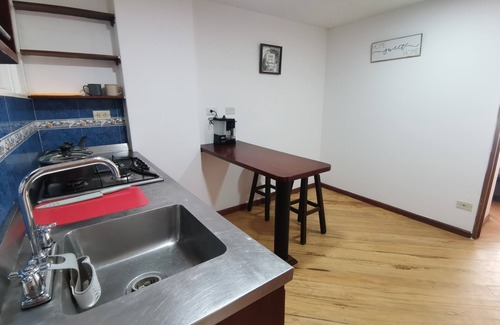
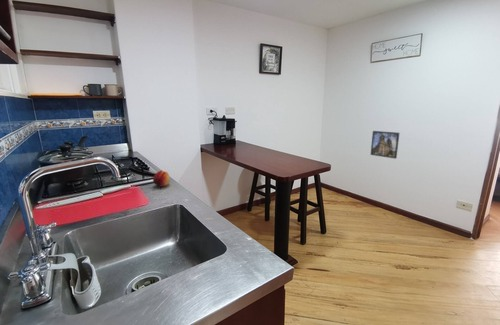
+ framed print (384, 144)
+ fruit (161, 178)
